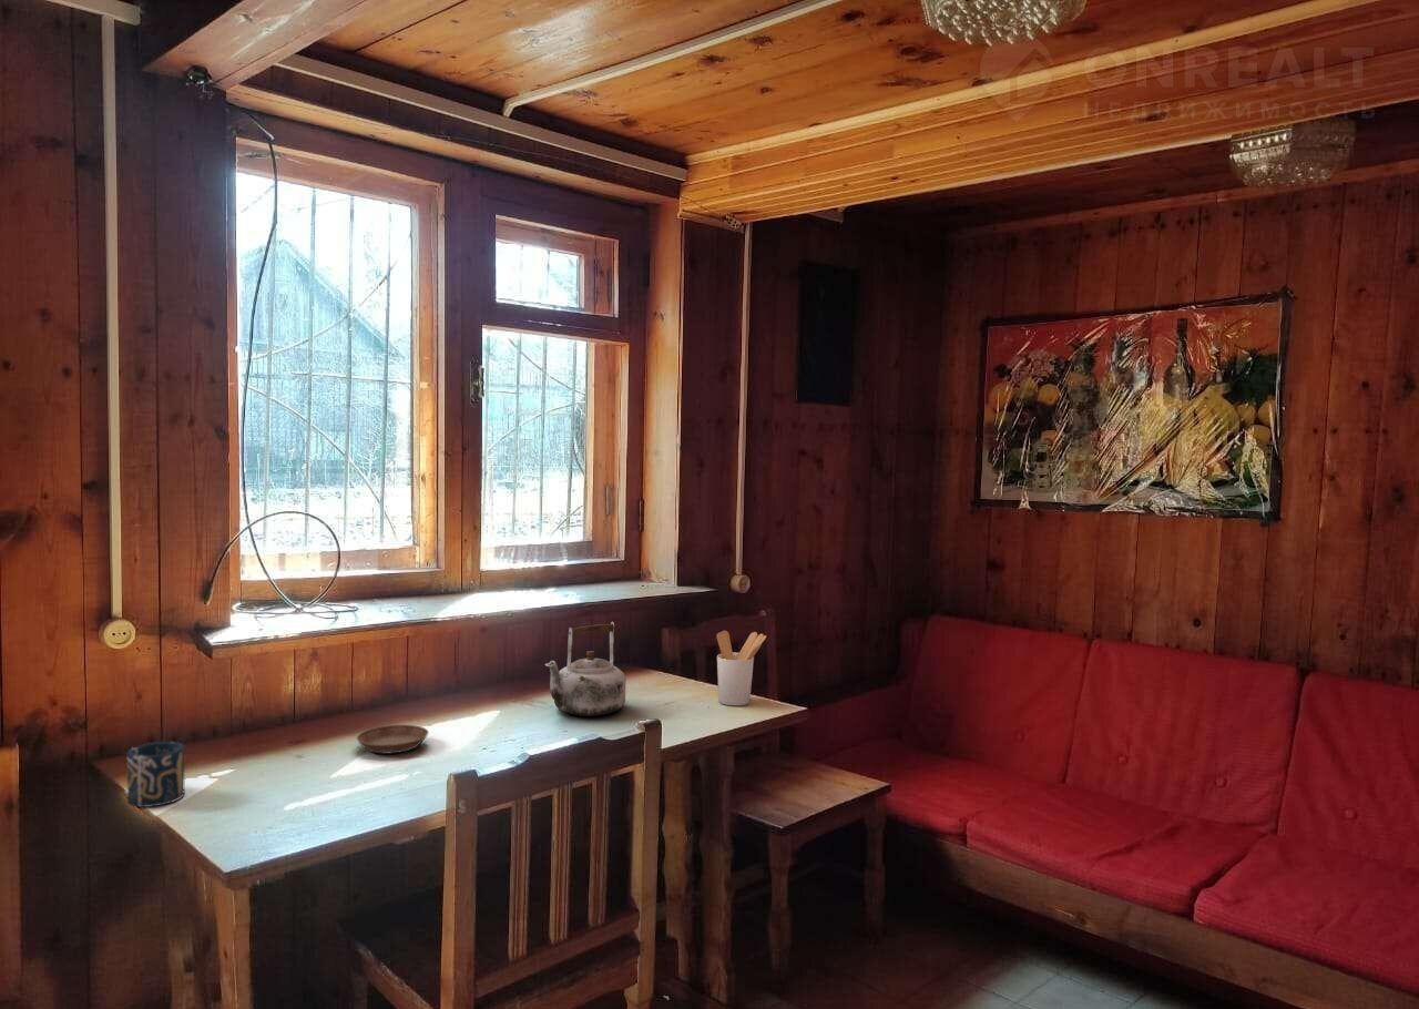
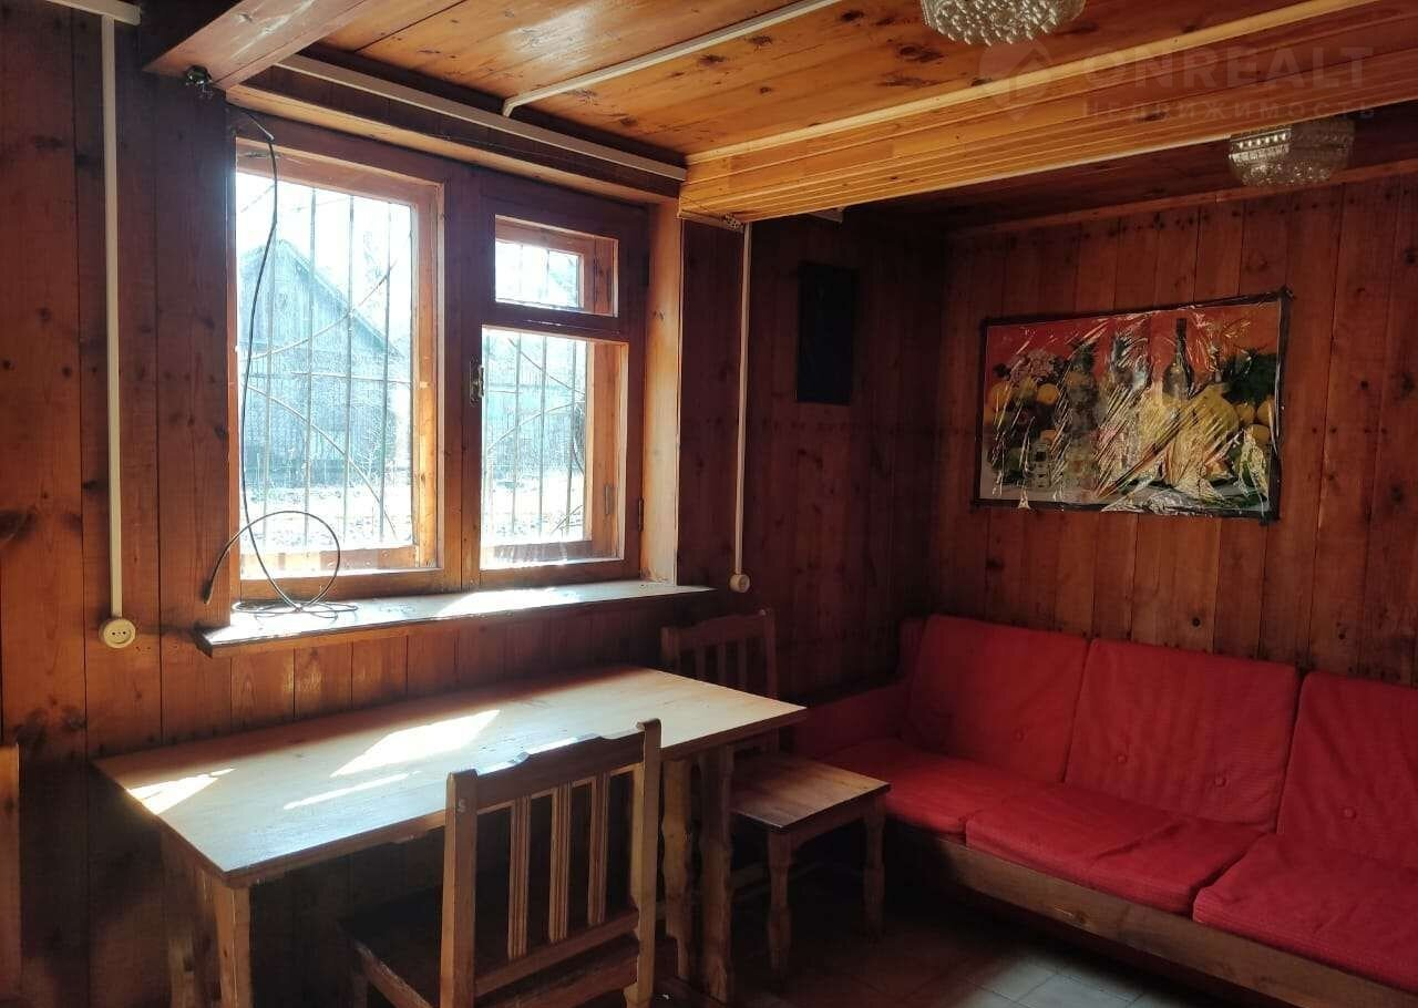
- cup (154, 771)
- saucer (392, 740)
- kettle (583, 667)
- utensil holder (742, 666)
